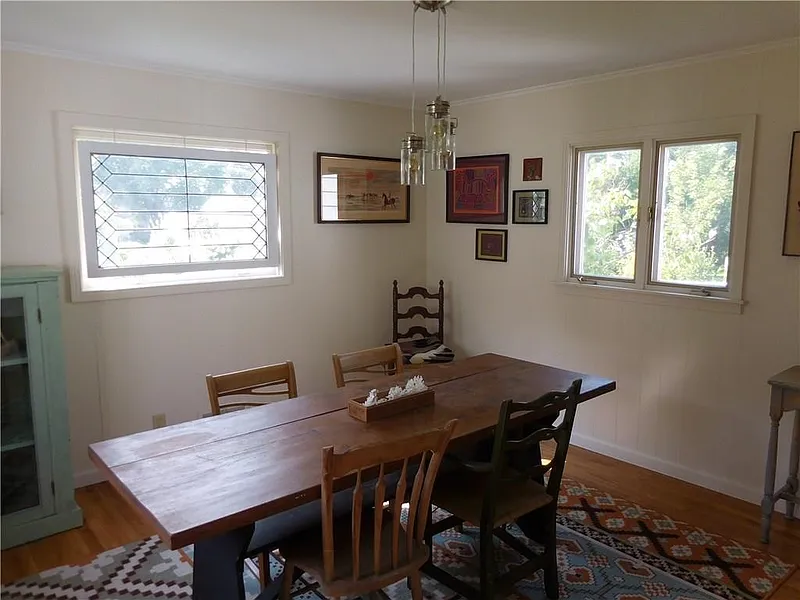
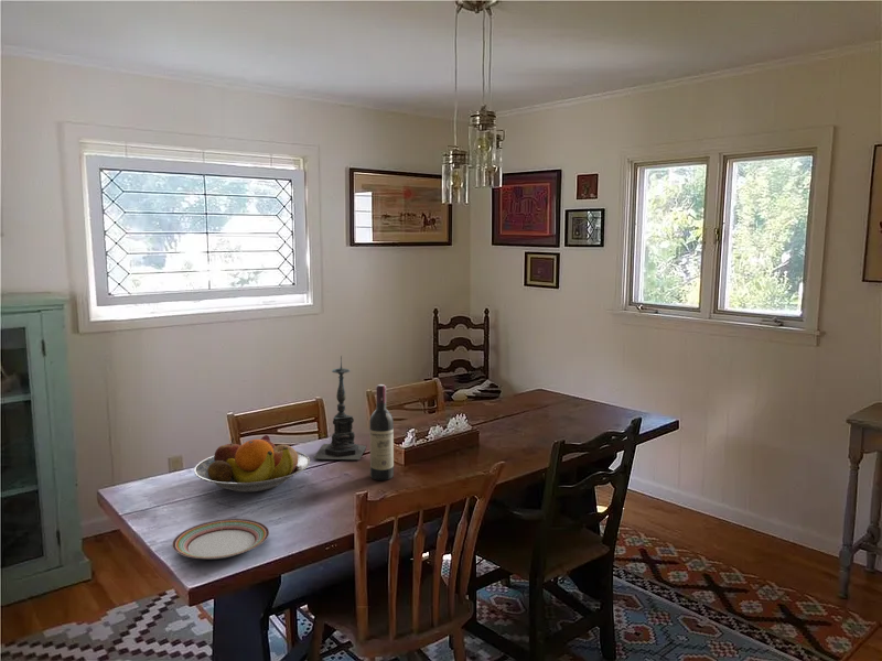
+ candle holder (340, 403)
+ wine bottle (381, 431)
+ plate (222, 541)
+ fruit bowl (252, 459)
